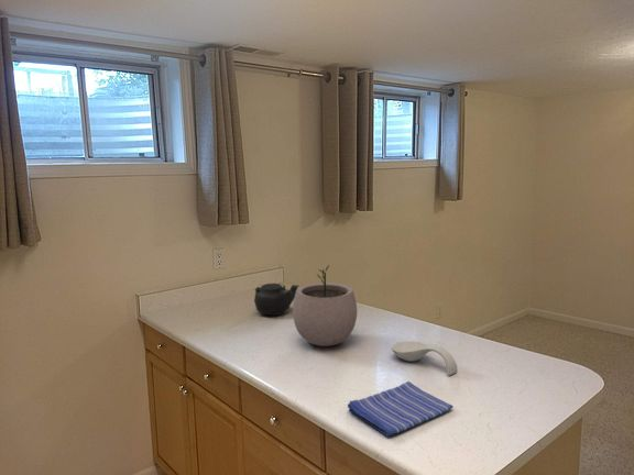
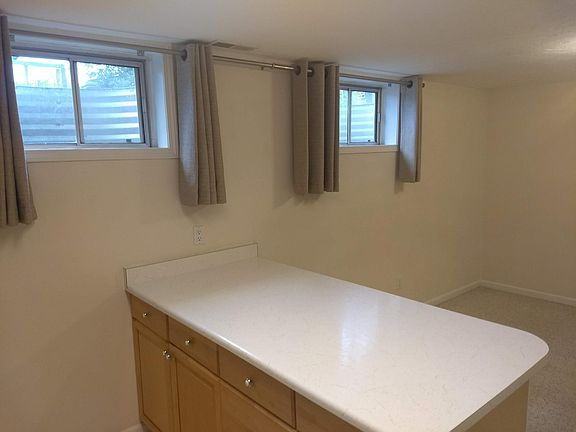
- dish towel (398, 406)
- spoon rest (423, 352)
- teapot (276, 298)
- plant pot (325, 305)
